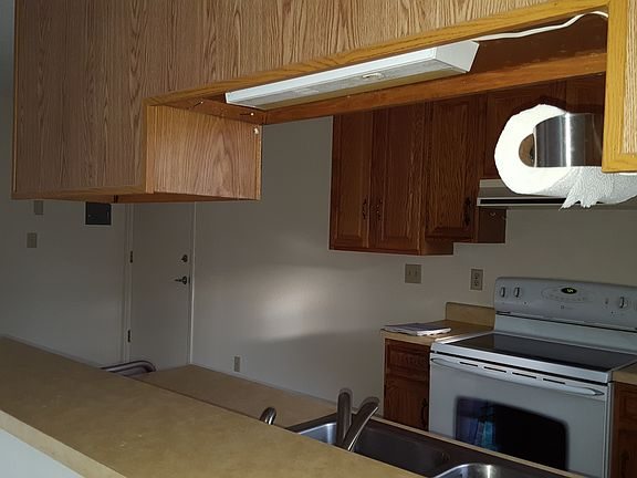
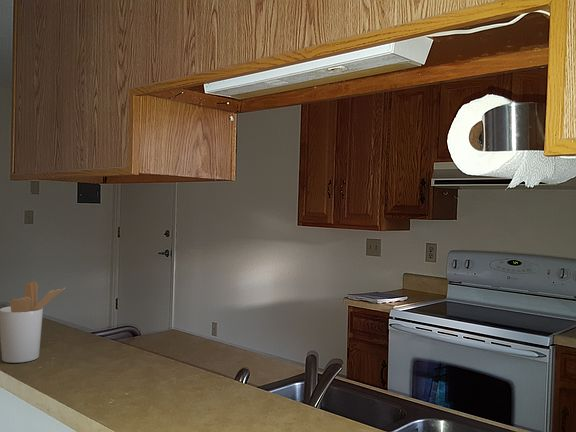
+ utensil holder (32, 321)
